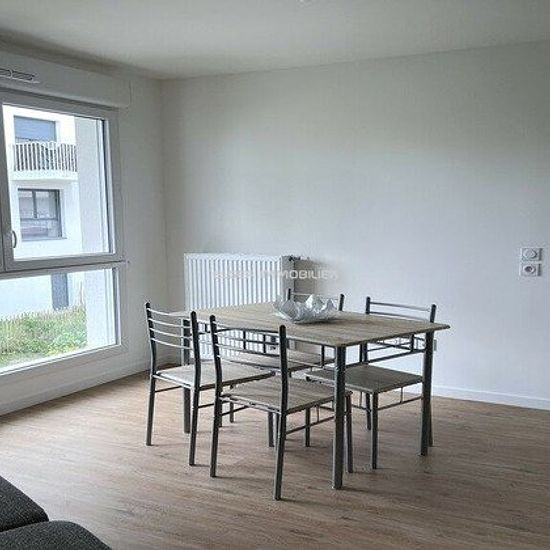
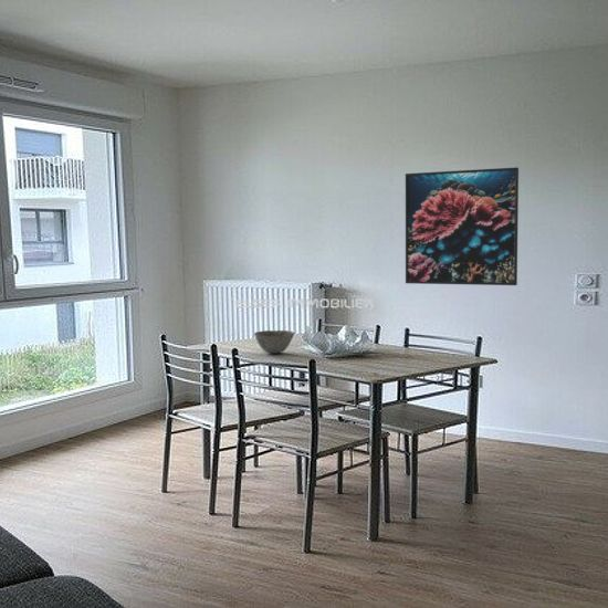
+ bowl (274, 343)
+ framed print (459, 228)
